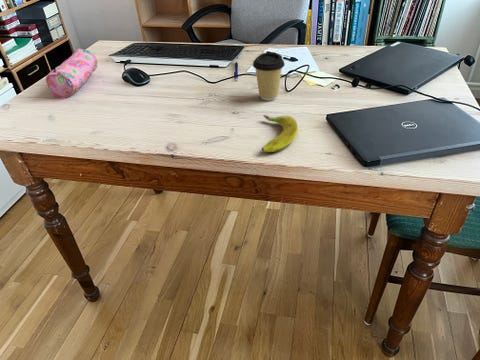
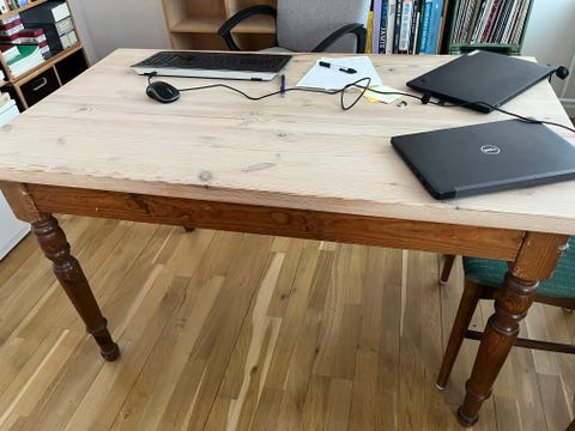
- banana (282, 131)
- pencil case (72, 71)
- coffee cup (268, 77)
